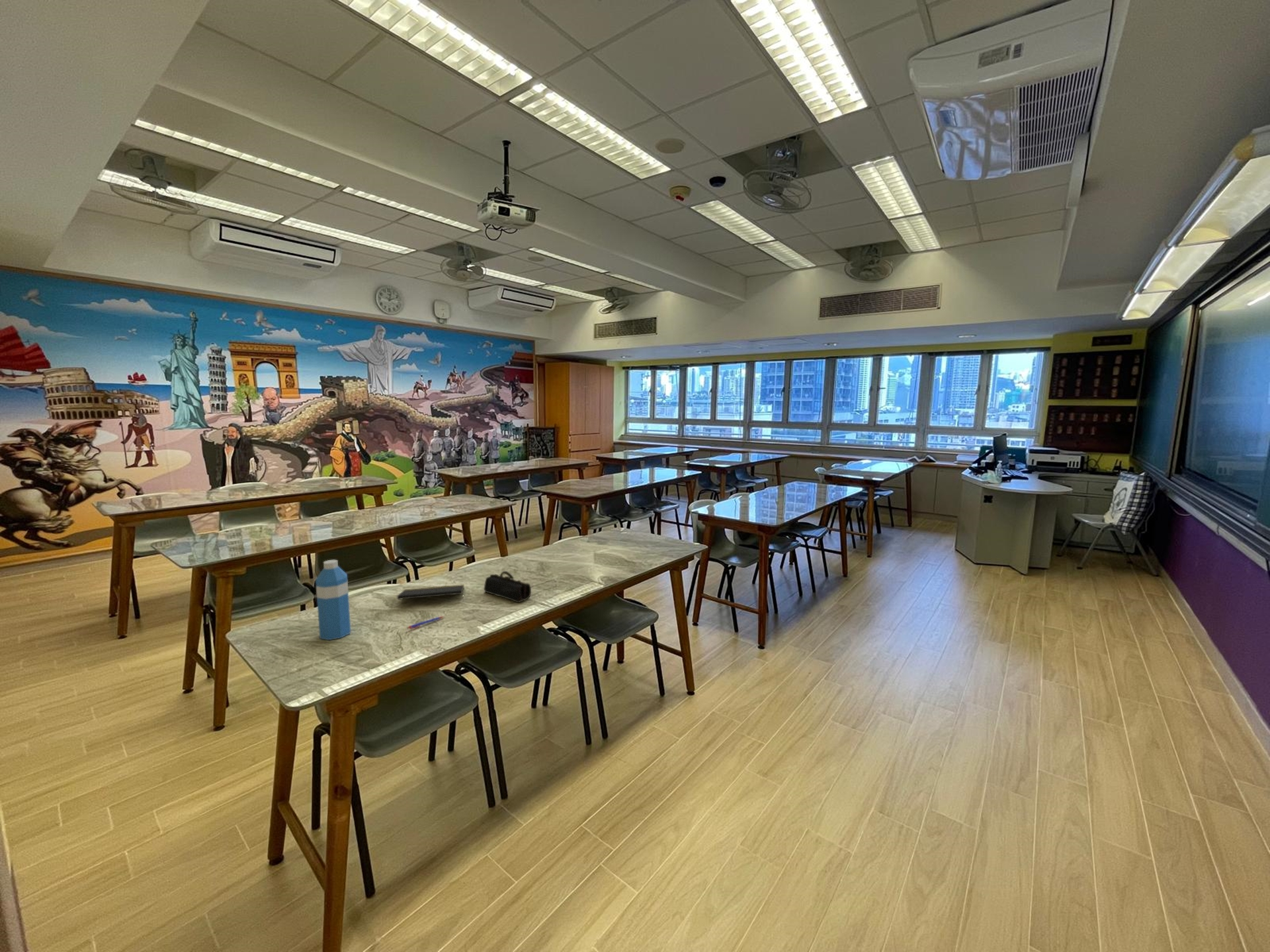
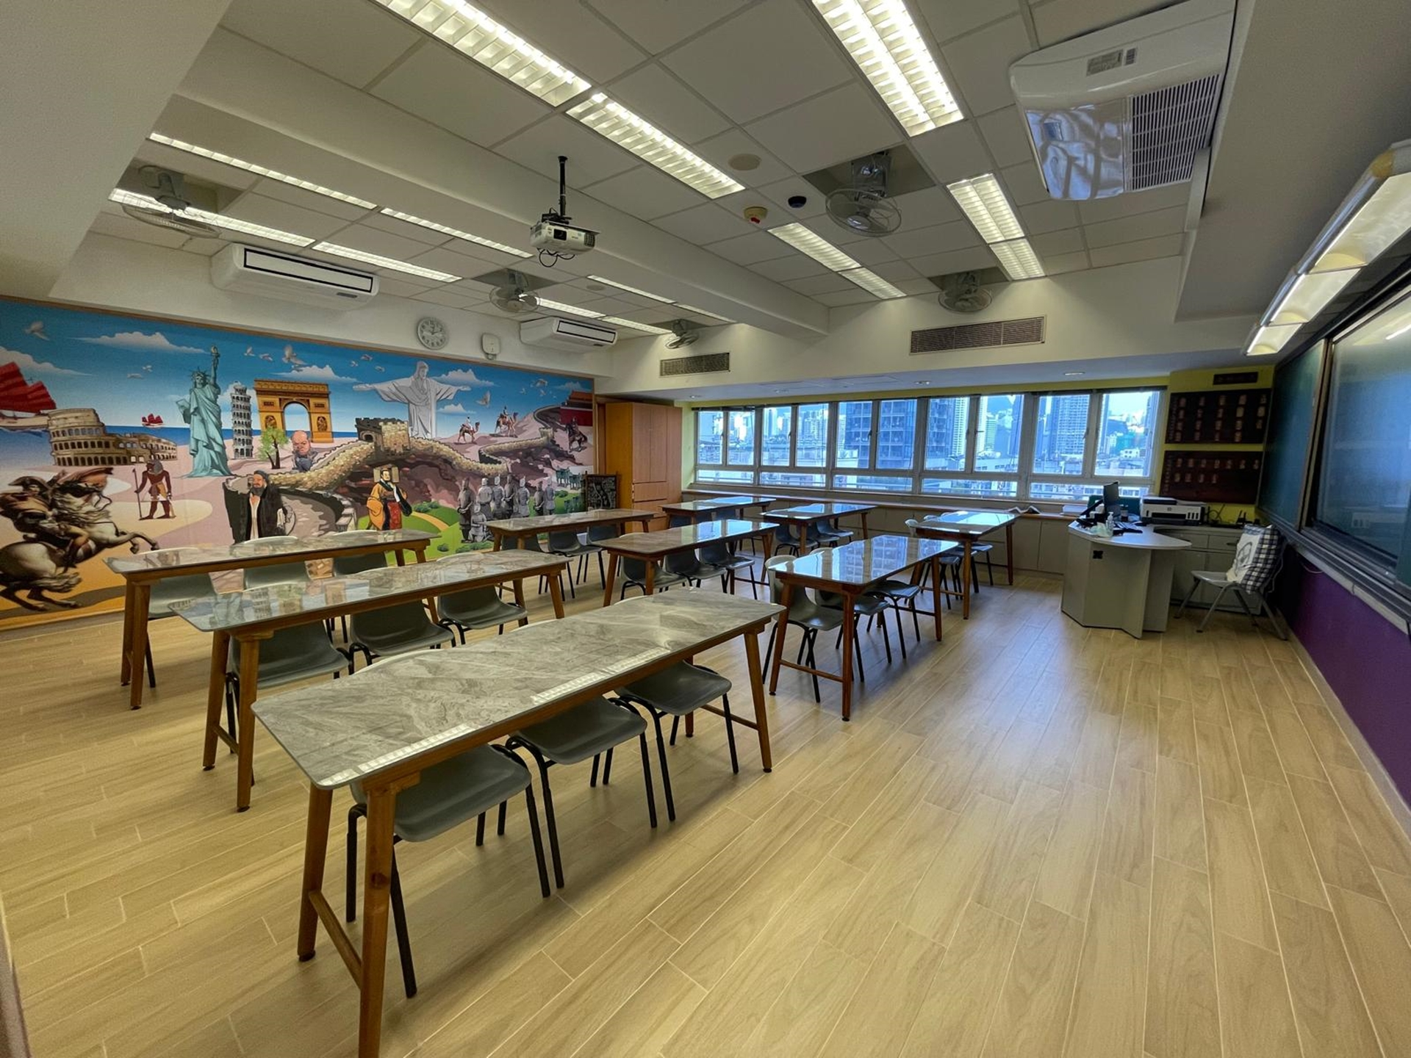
- water bottle (333, 598)
- pencil case (507, 583)
- notepad (433, 591)
- pen (426, 621)
